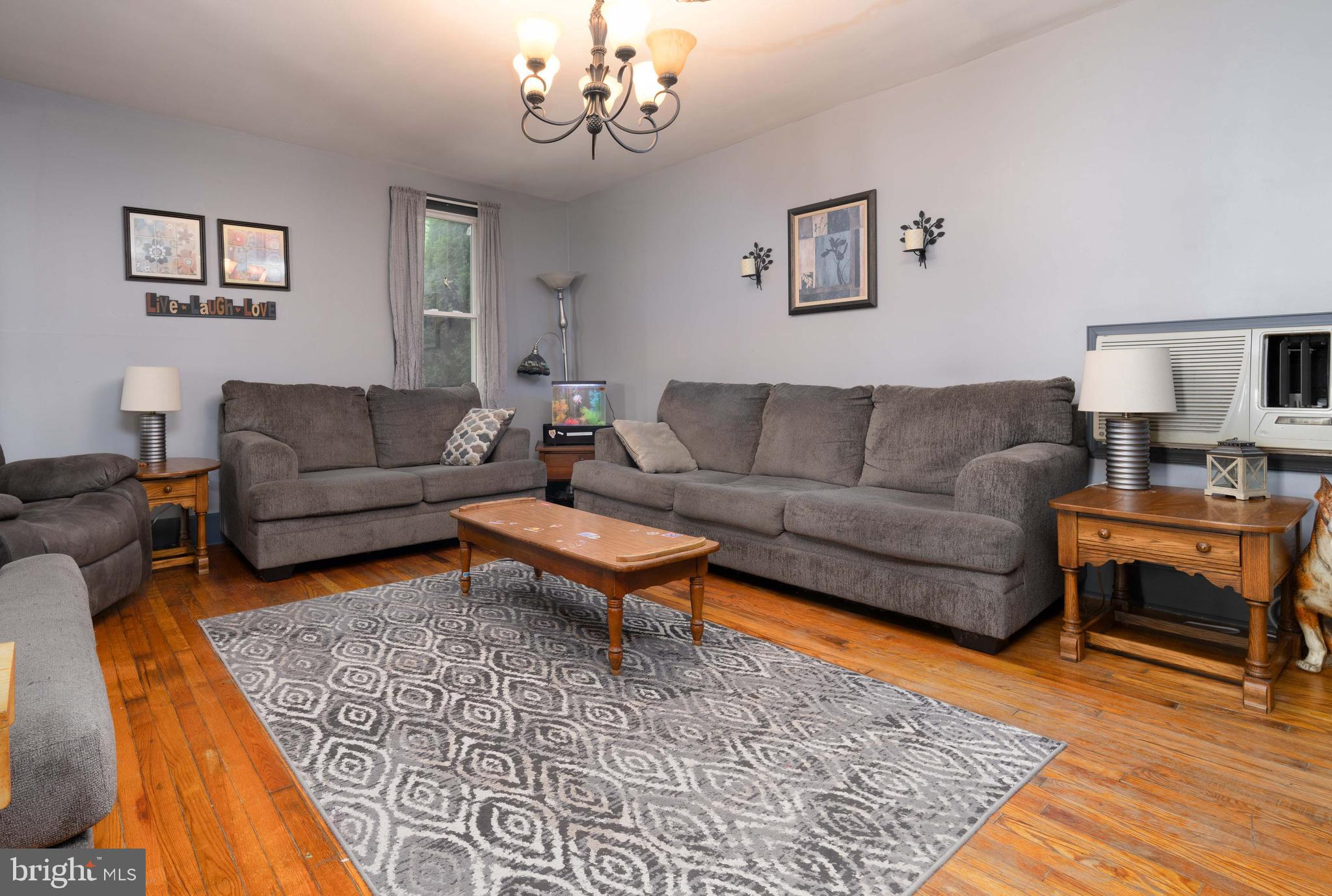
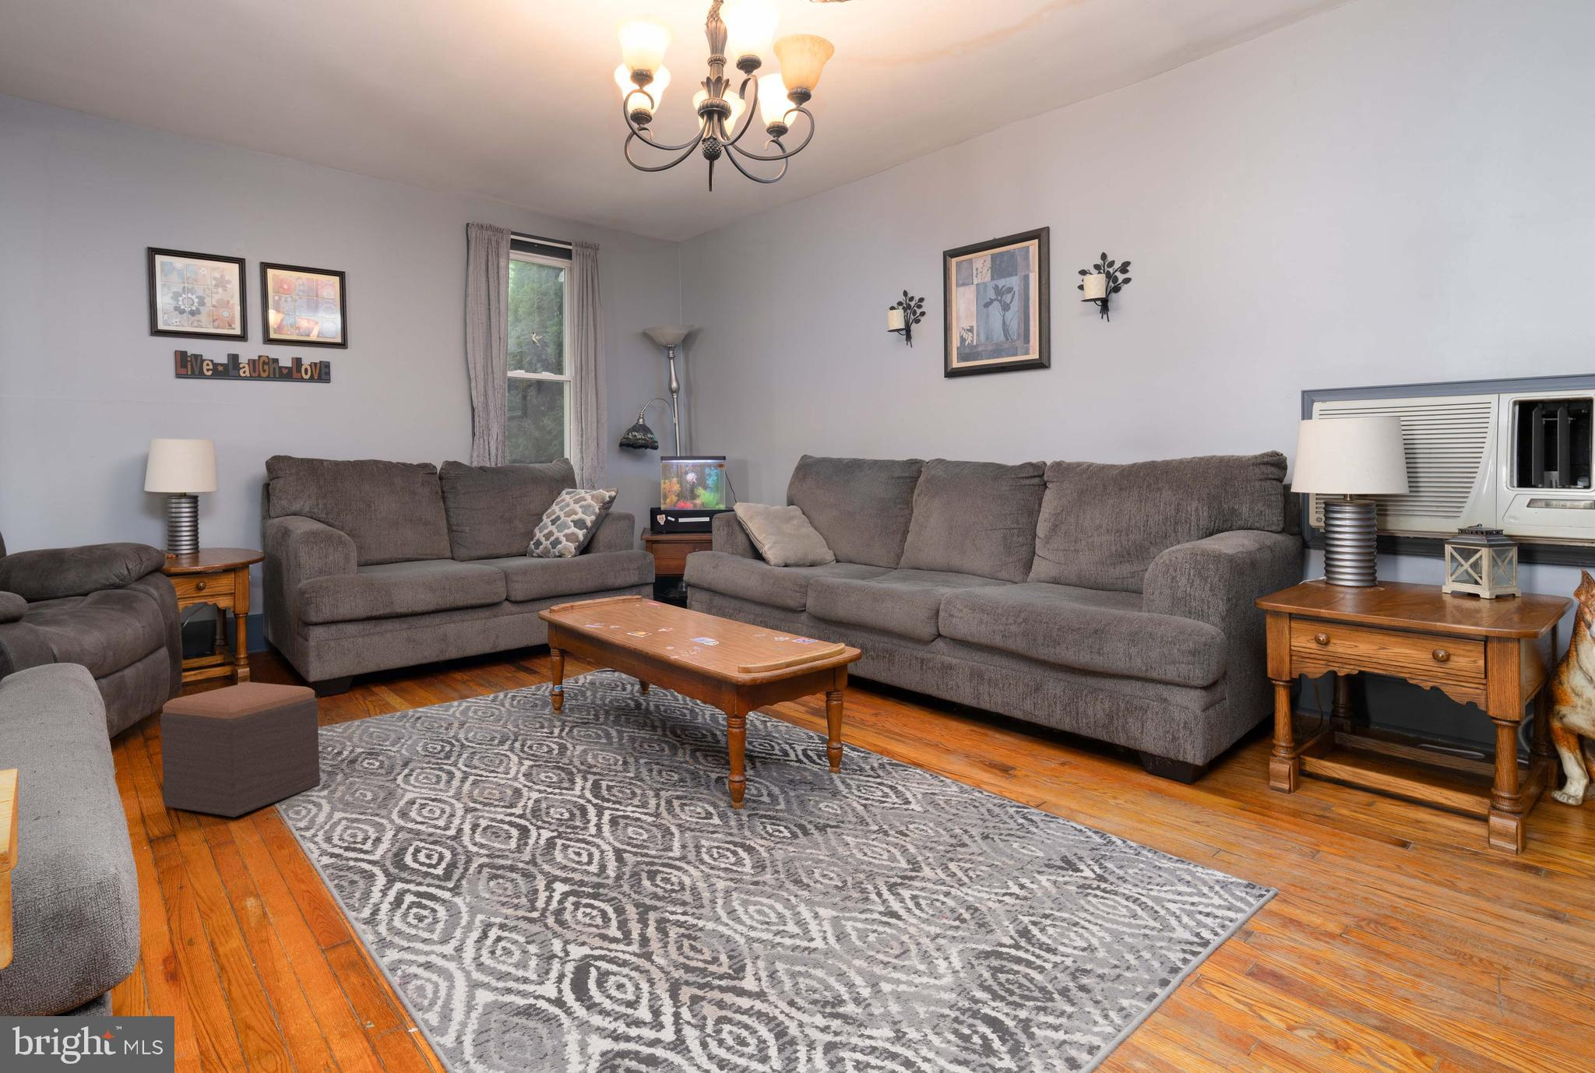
+ footstool (242, 742)
